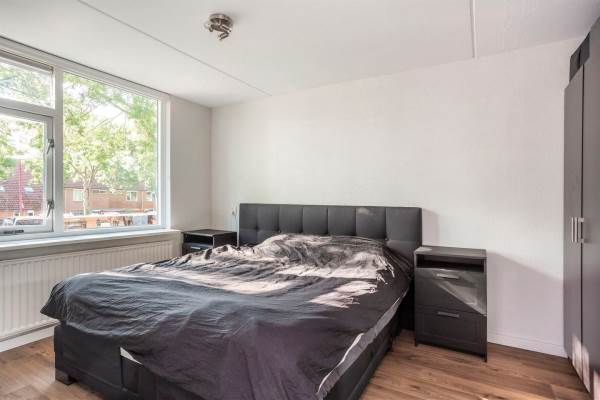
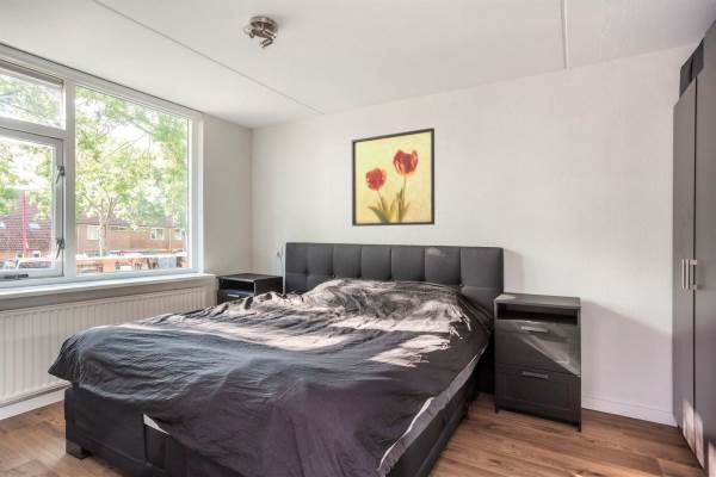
+ wall art (390, 180)
